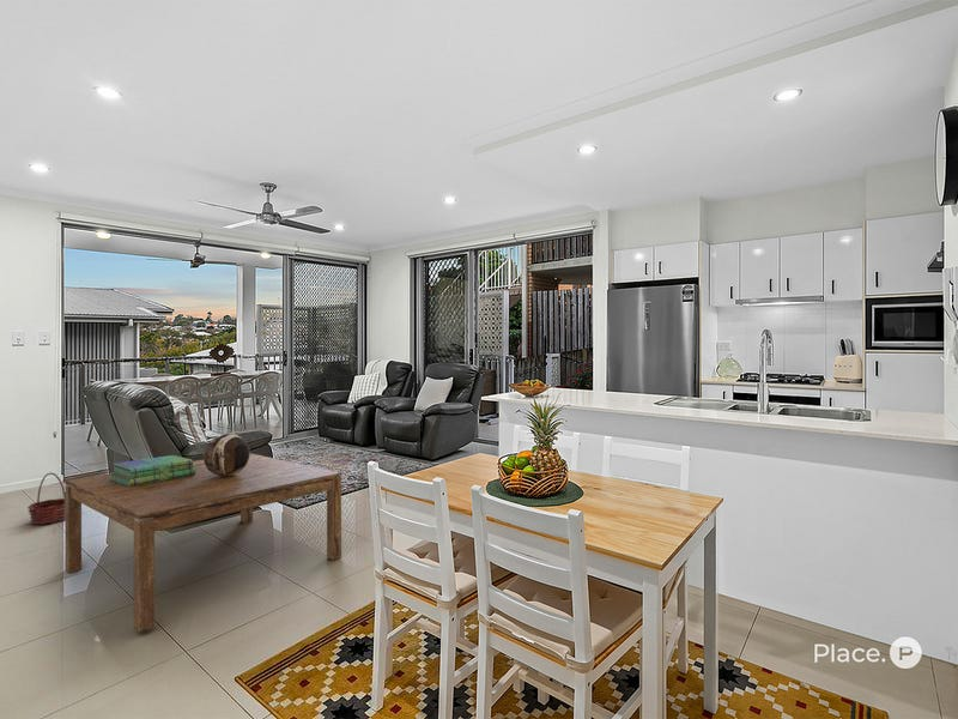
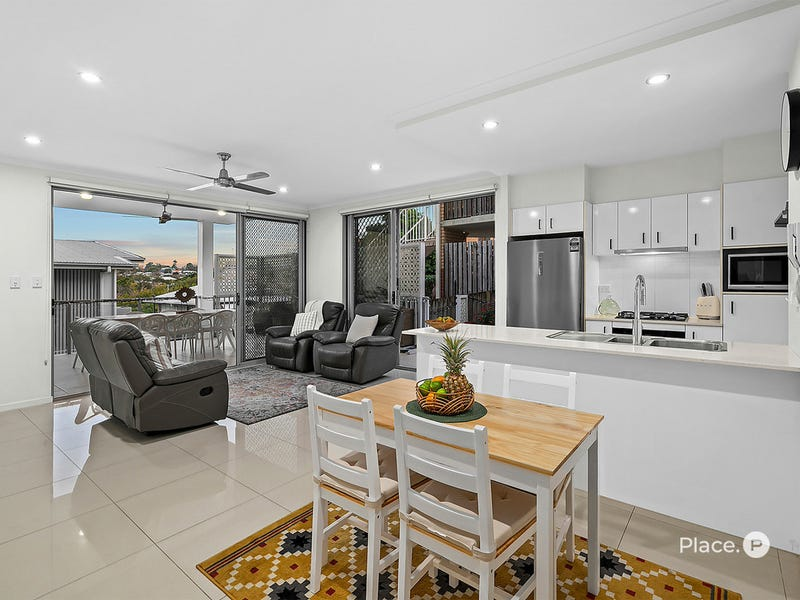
- basket (50, 500)
- coffee table (207, 518)
- decorative bowl (226, 454)
- stack of books (153, 469)
